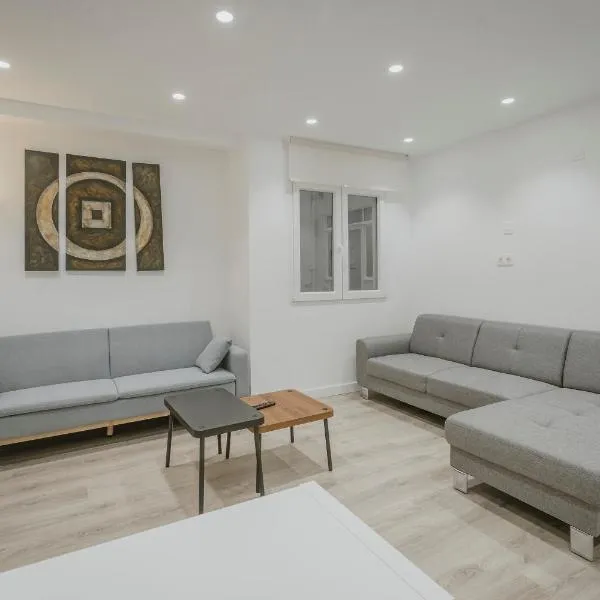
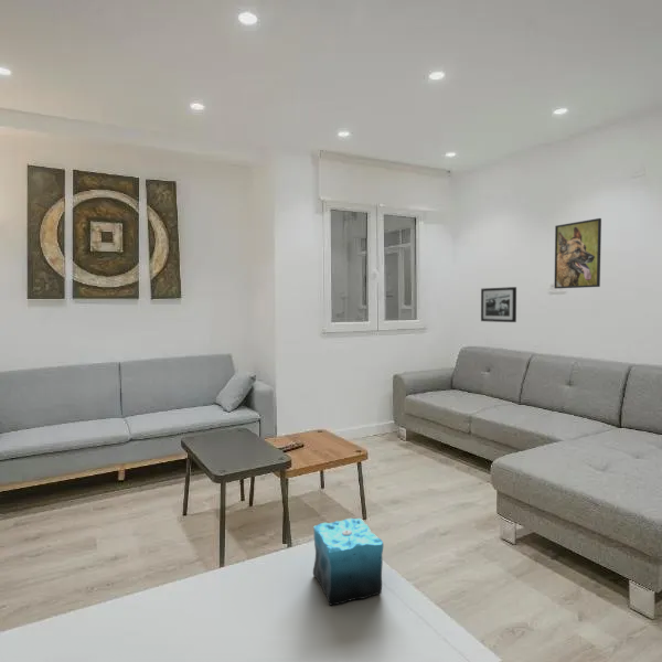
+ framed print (576, 255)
+ candle (346, 547)
+ picture frame (498, 305)
